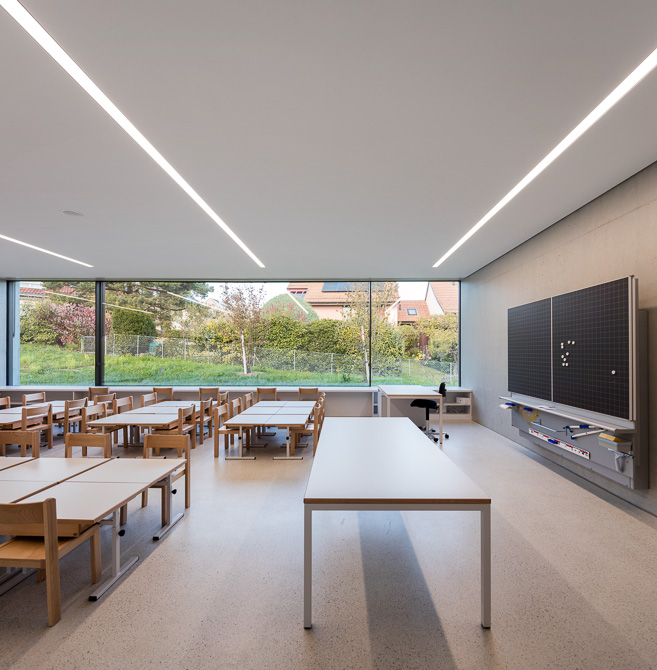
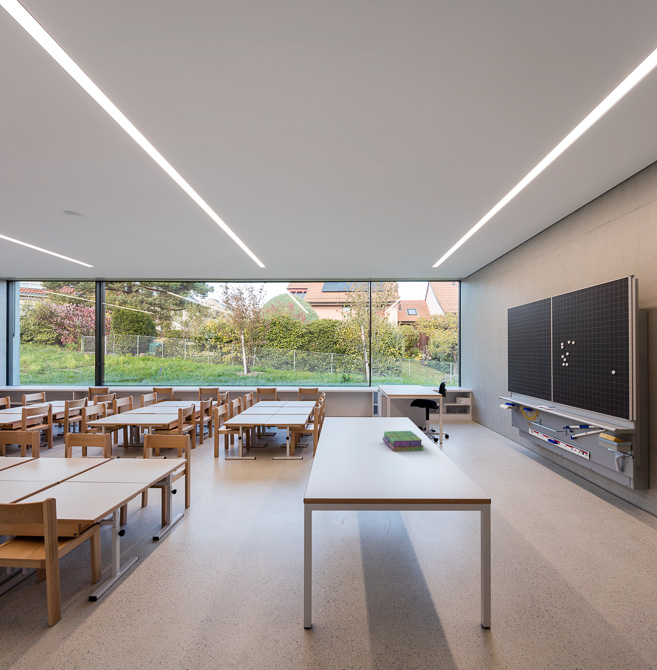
+ stack of books (402, 440)
